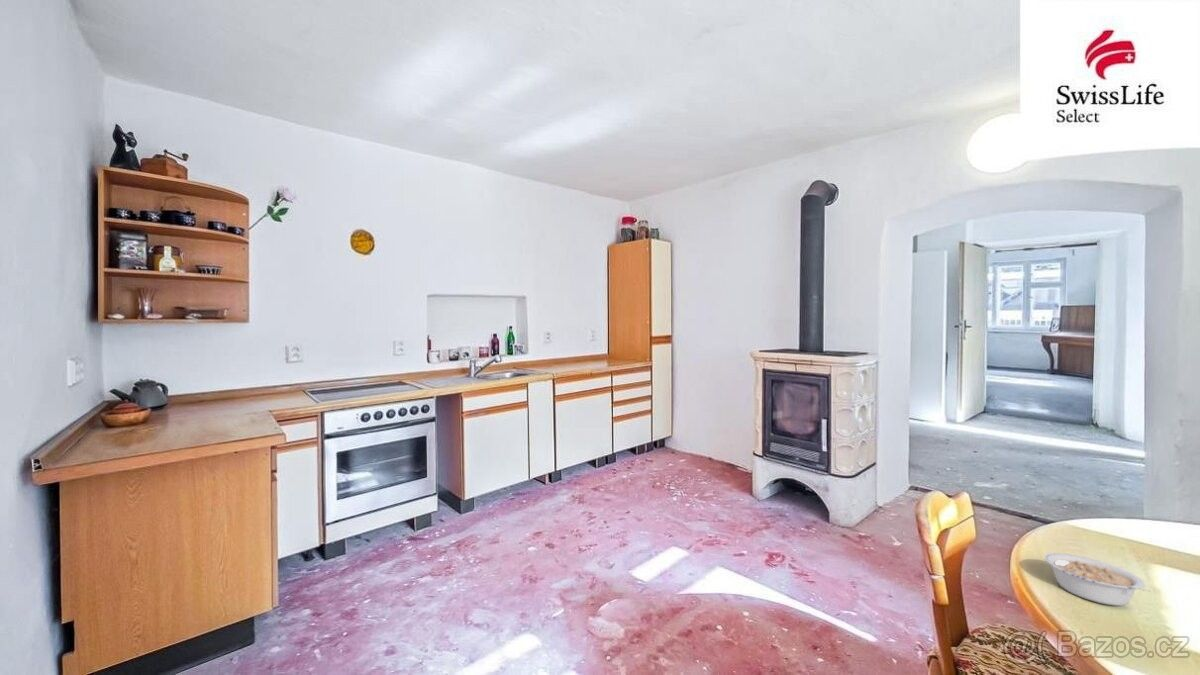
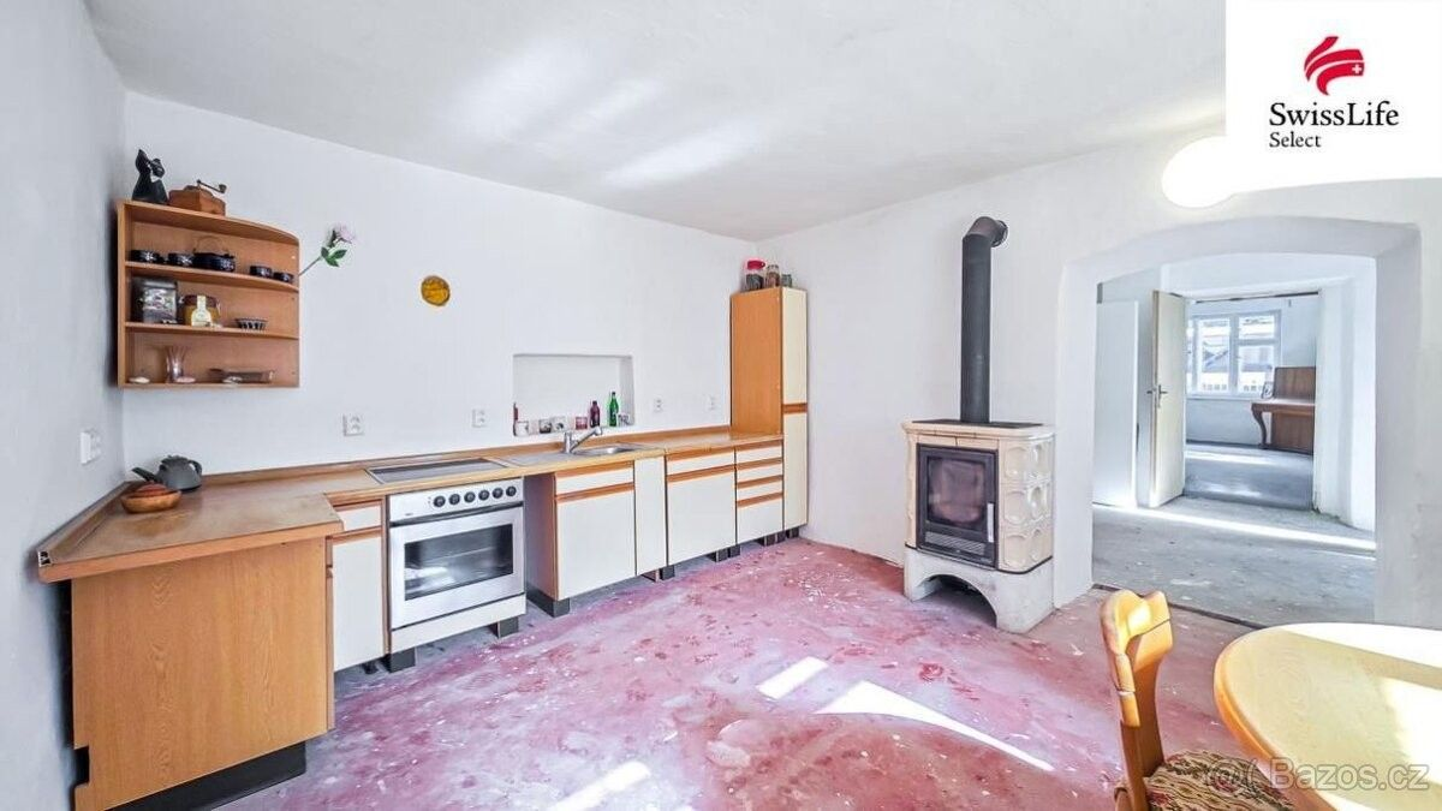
- legume (1095, 579)
